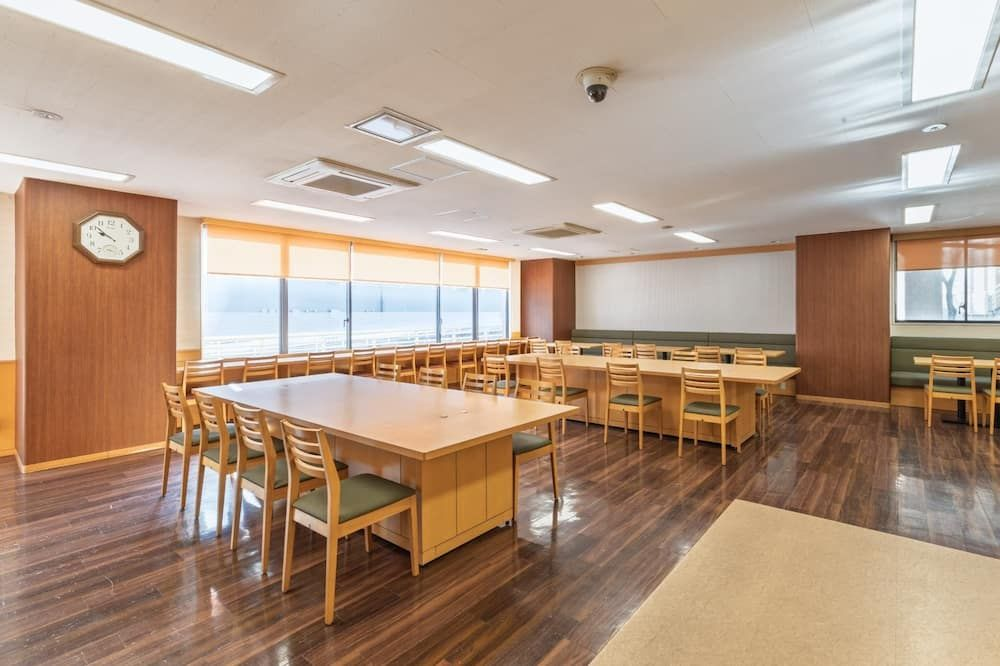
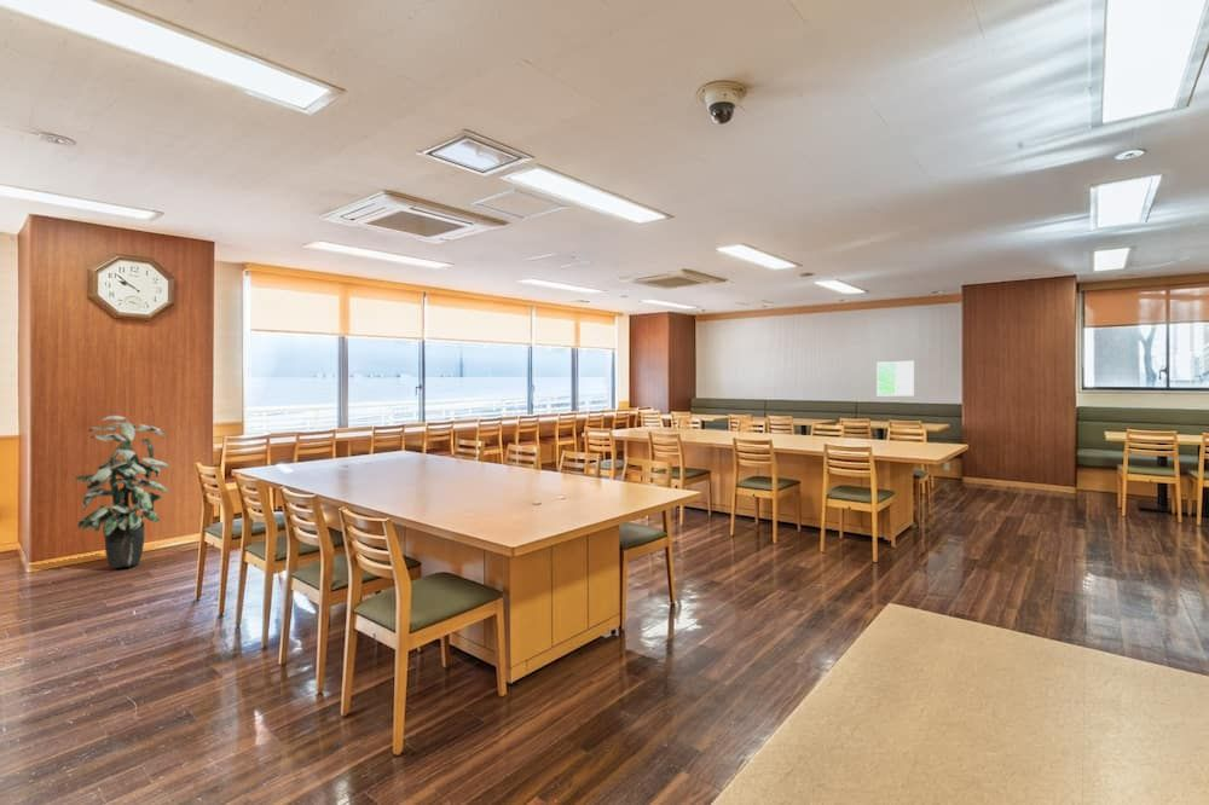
+ indoor plant (121, 490)
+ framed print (895, 378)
